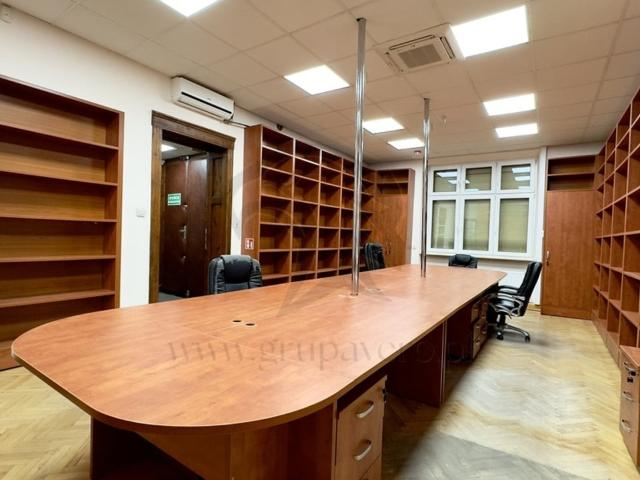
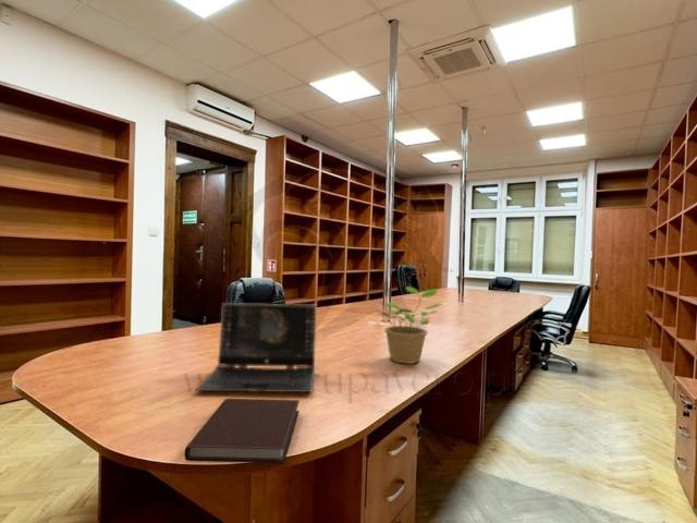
+ laptop computer (262, 344)
+ notebook (249, 426)
+ potted plant (409, 325)
